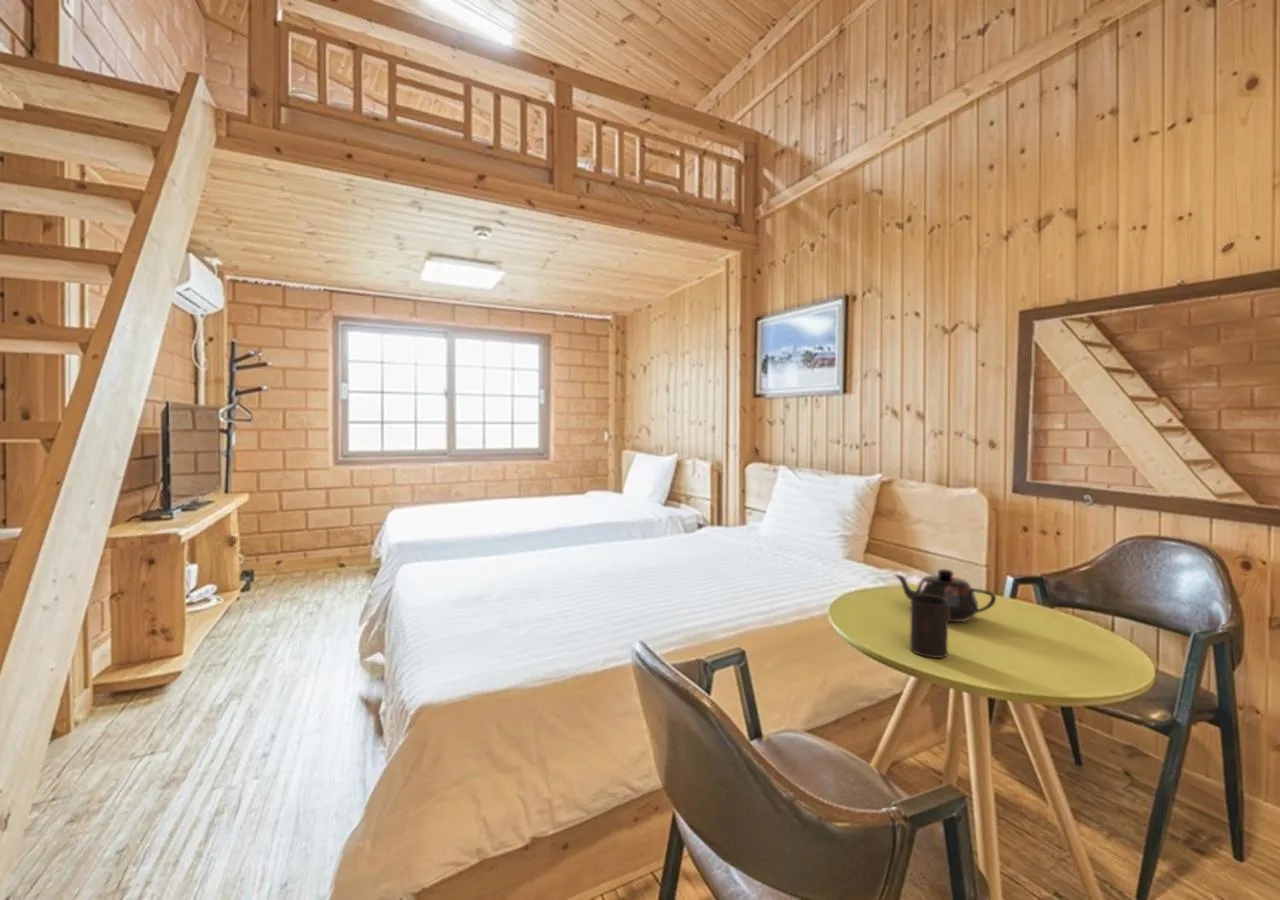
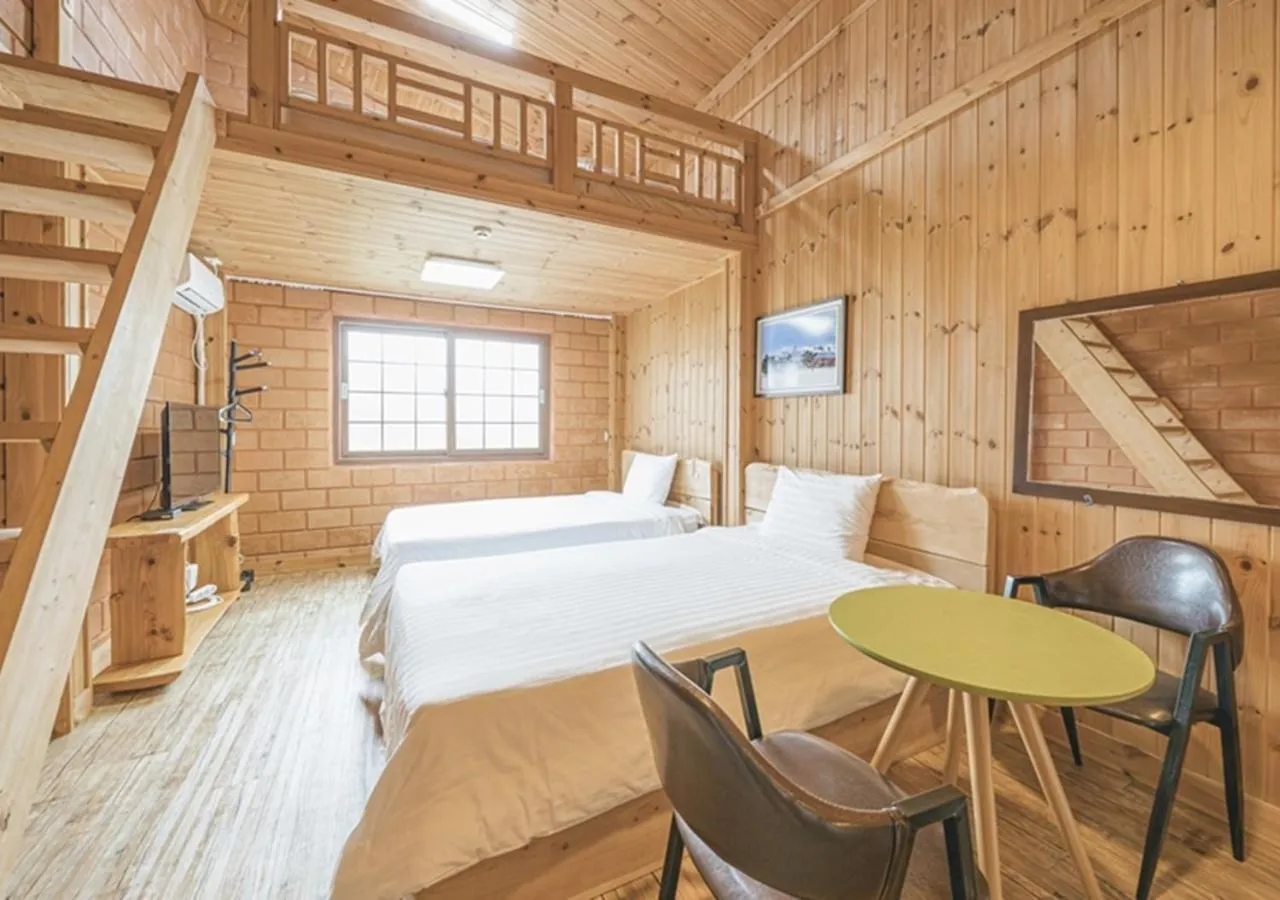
- cup (928, 625)
- teapot (941, 592)
